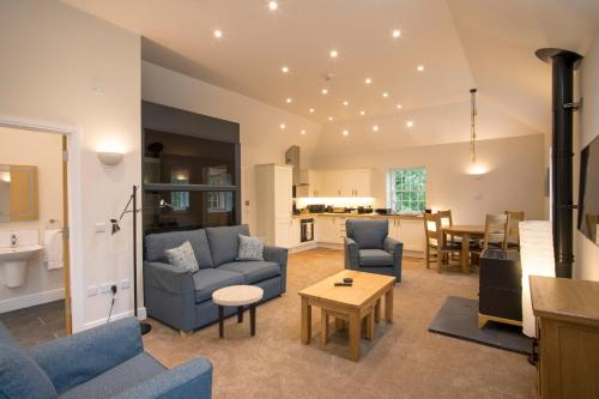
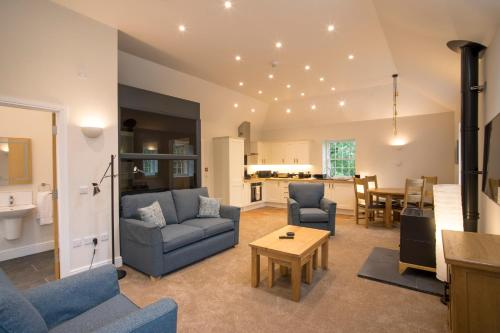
- side table (237, 310)
